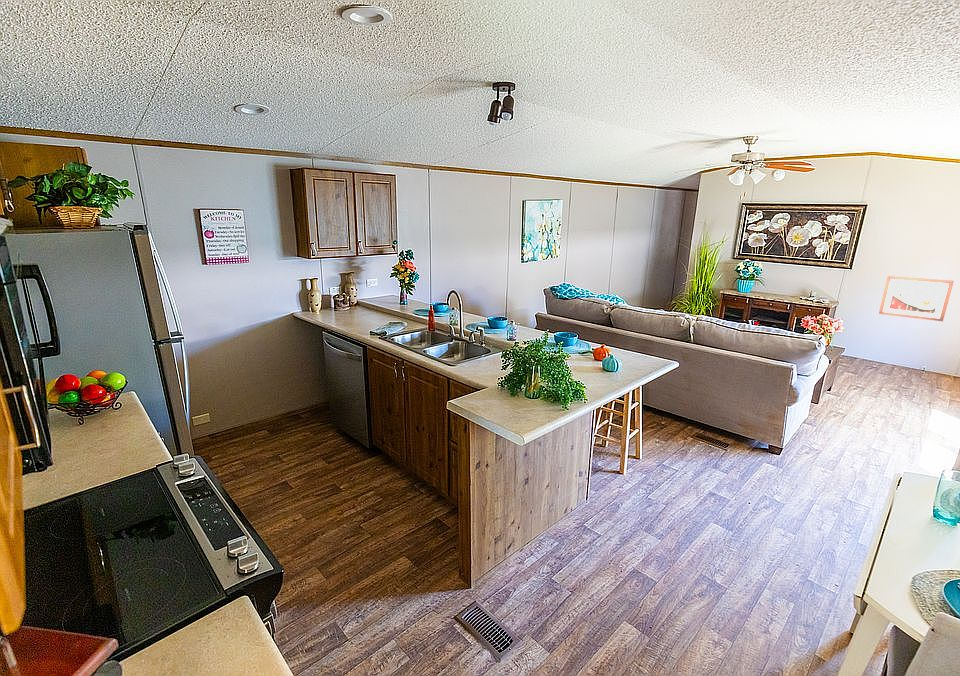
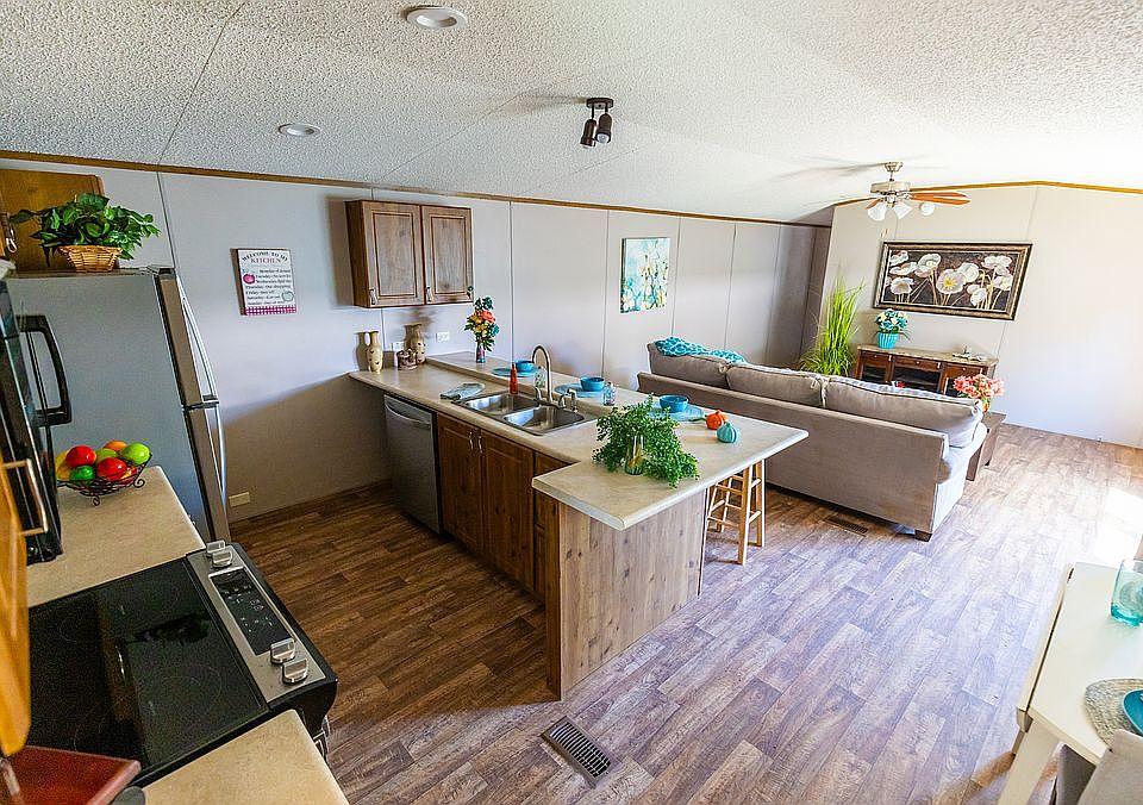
- wall art (914, 298)
